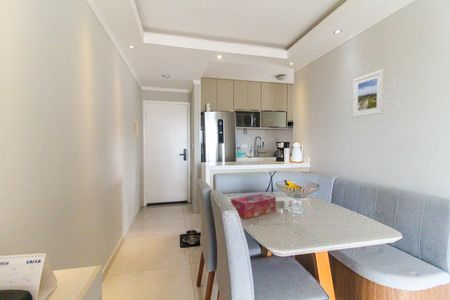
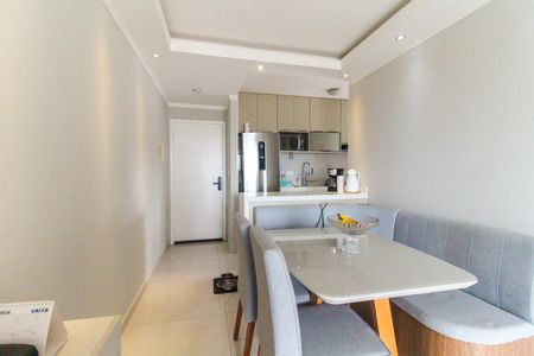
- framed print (367, 95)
- tissue box (253, 205)
